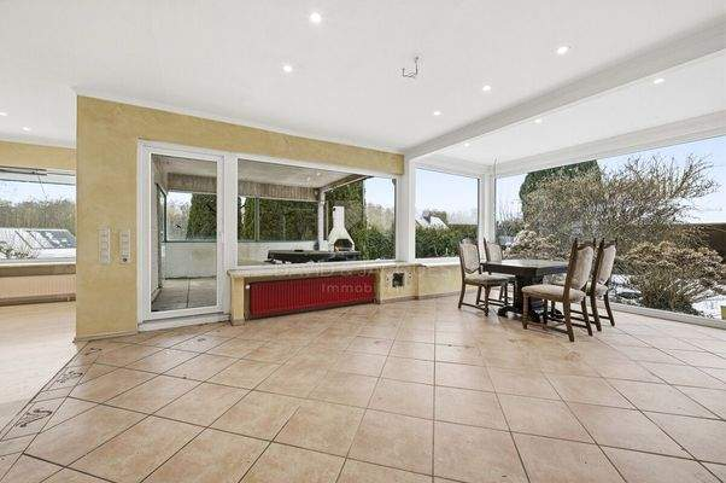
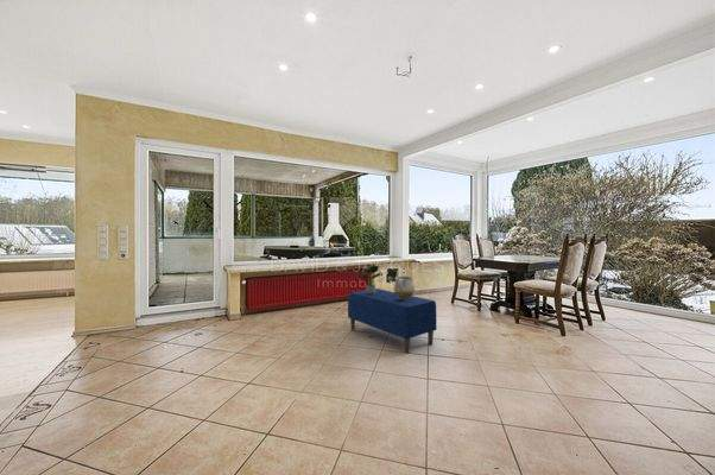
+ bench (388, 316)
+ ceramic pot (404, 287)
+ potted plant (369, 279)
